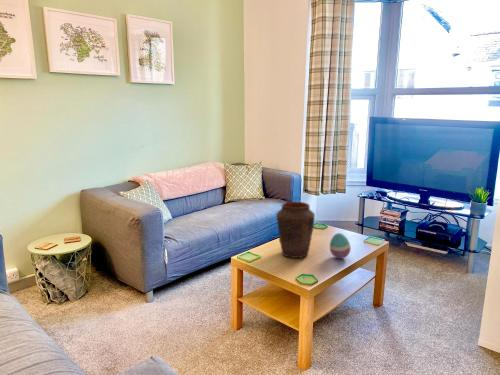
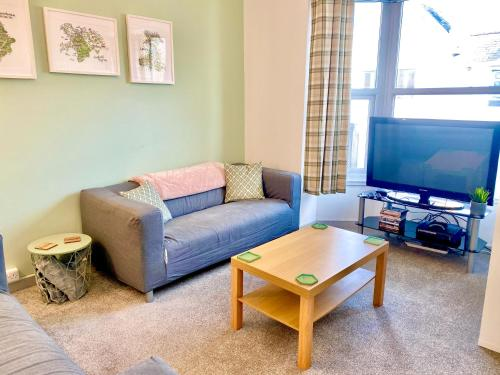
- decorative egg (340, 245)
- vase (295, 229)
